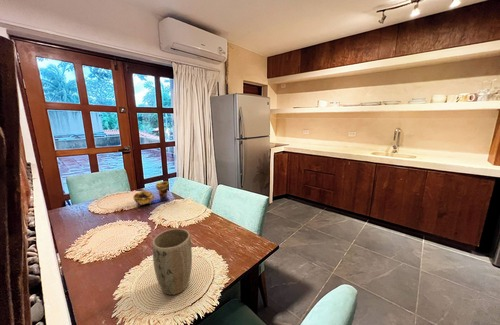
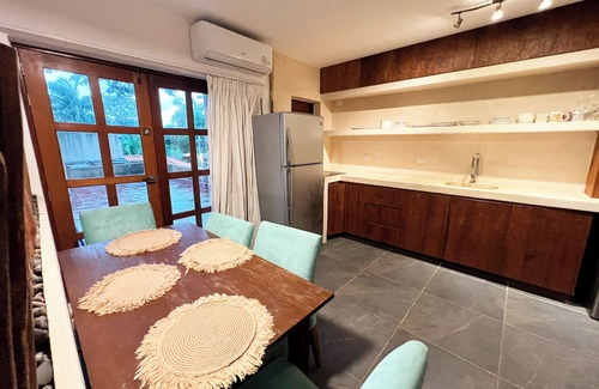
- decorative bowl (152, 194)
- plant pot (173, 261)
